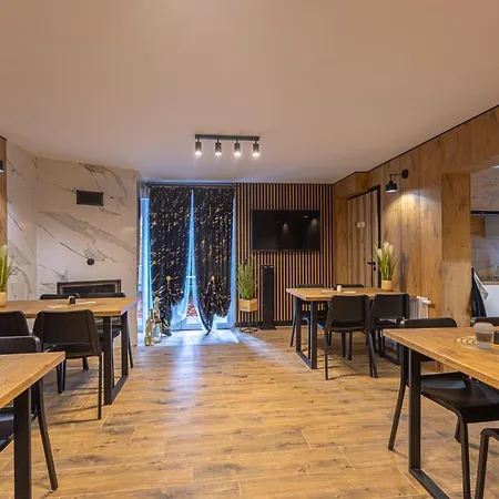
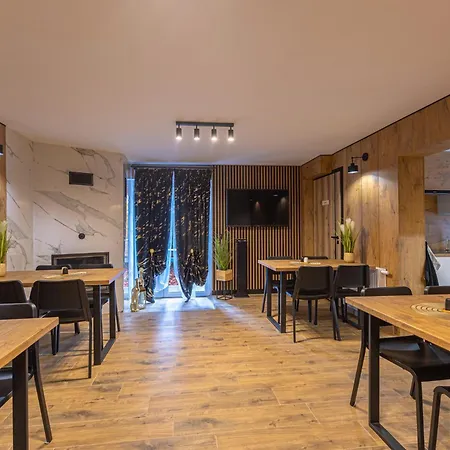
- coffee cup (483, 335)
